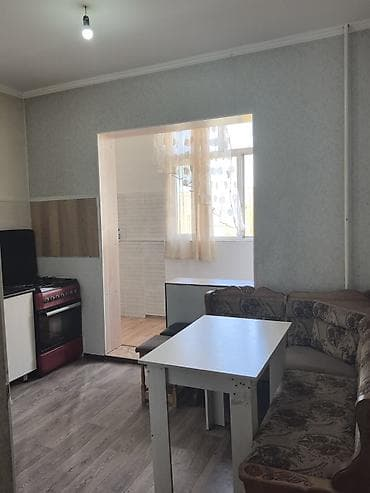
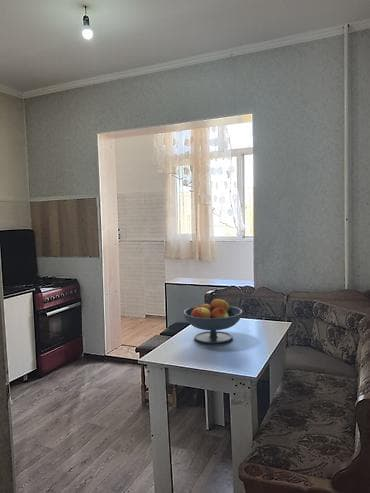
+ fruit bowl (213, 319)
